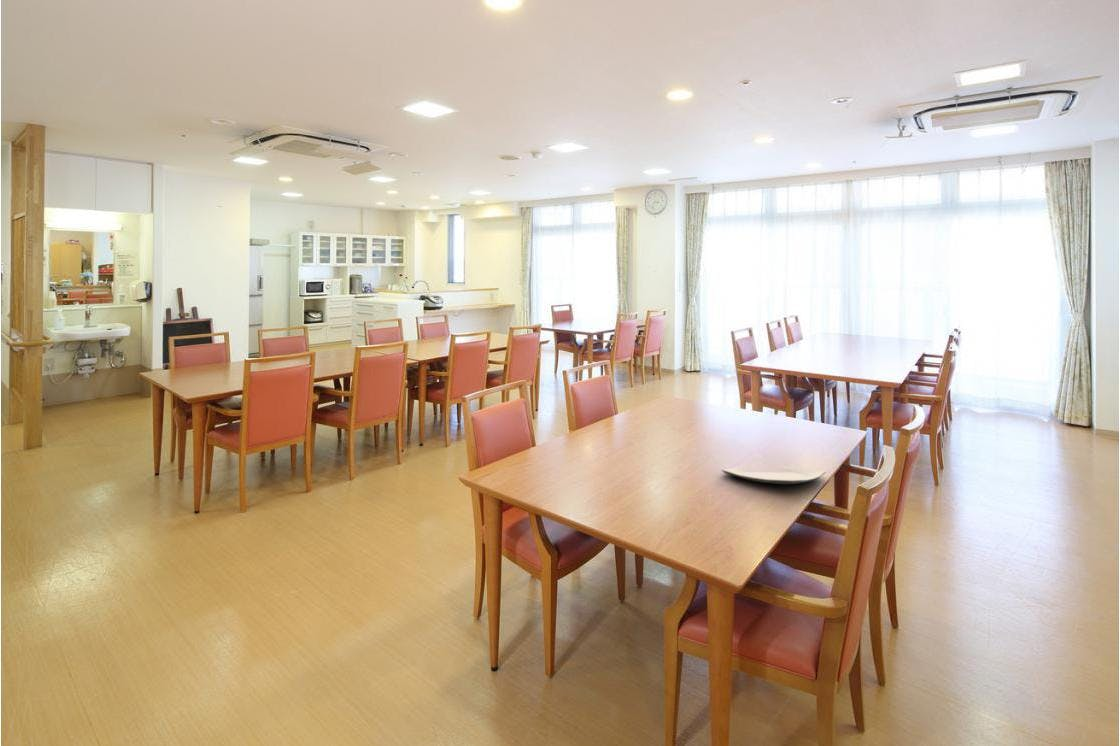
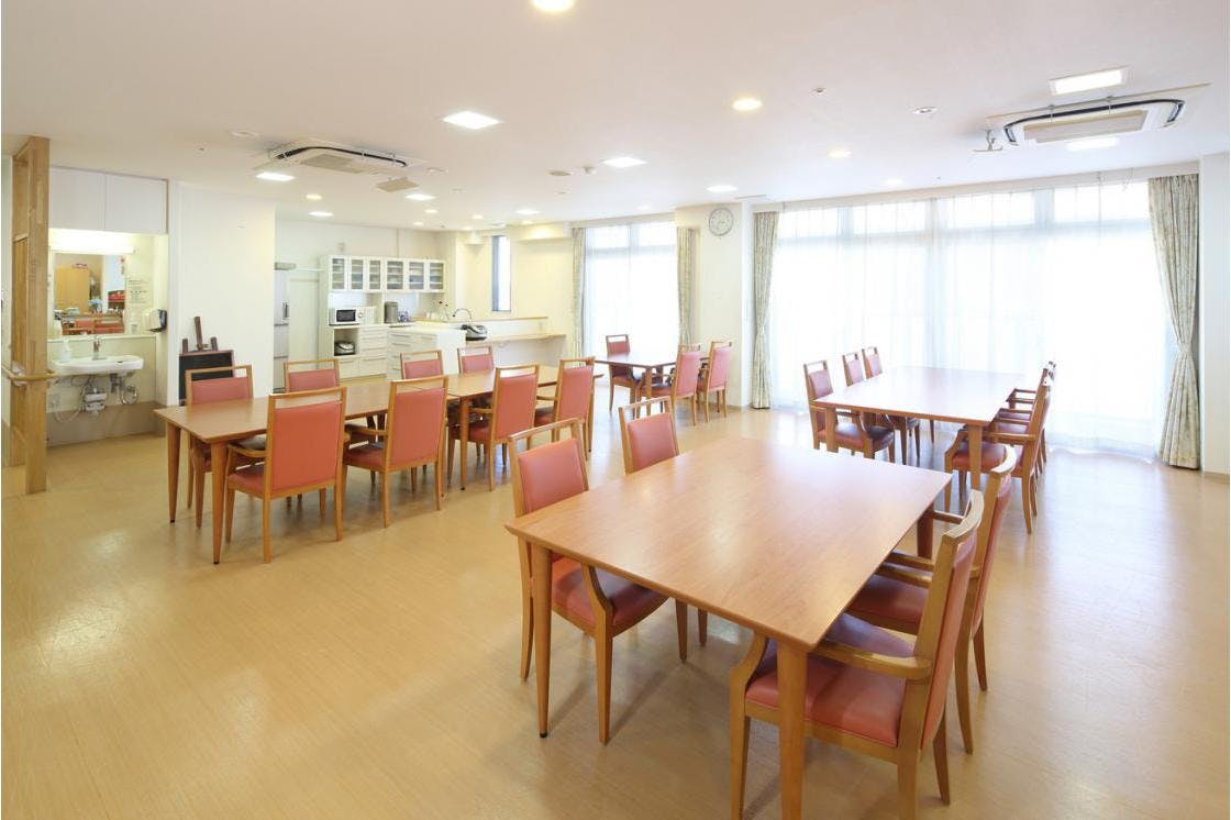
- plate (773, 474)
